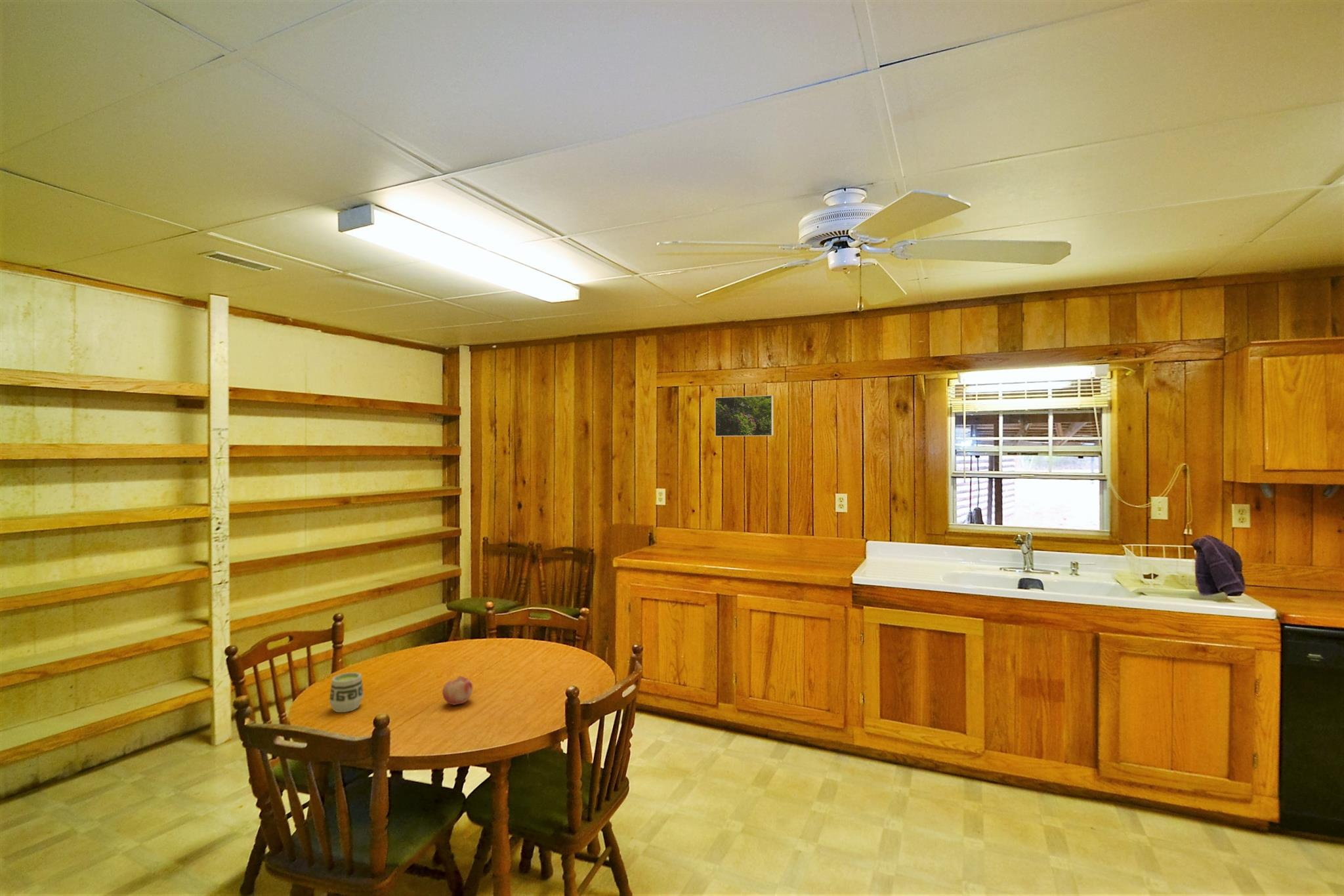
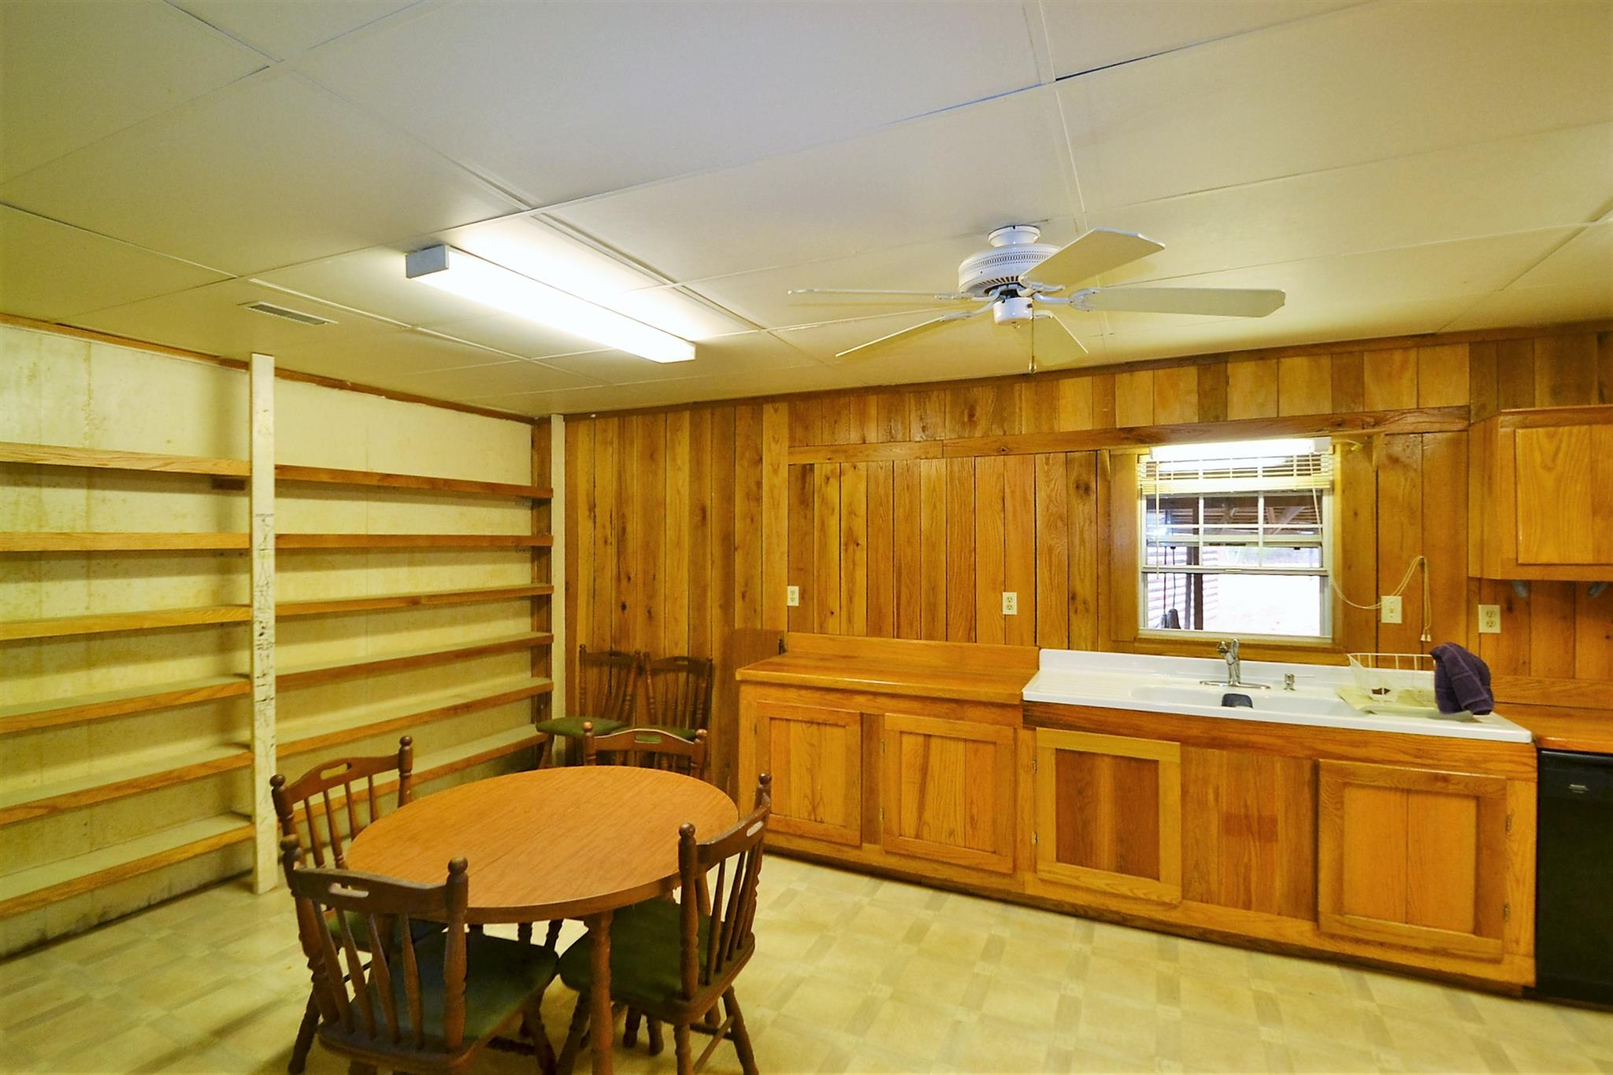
- cup (346, 692)
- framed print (744, 416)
- fruit (457, 691)
